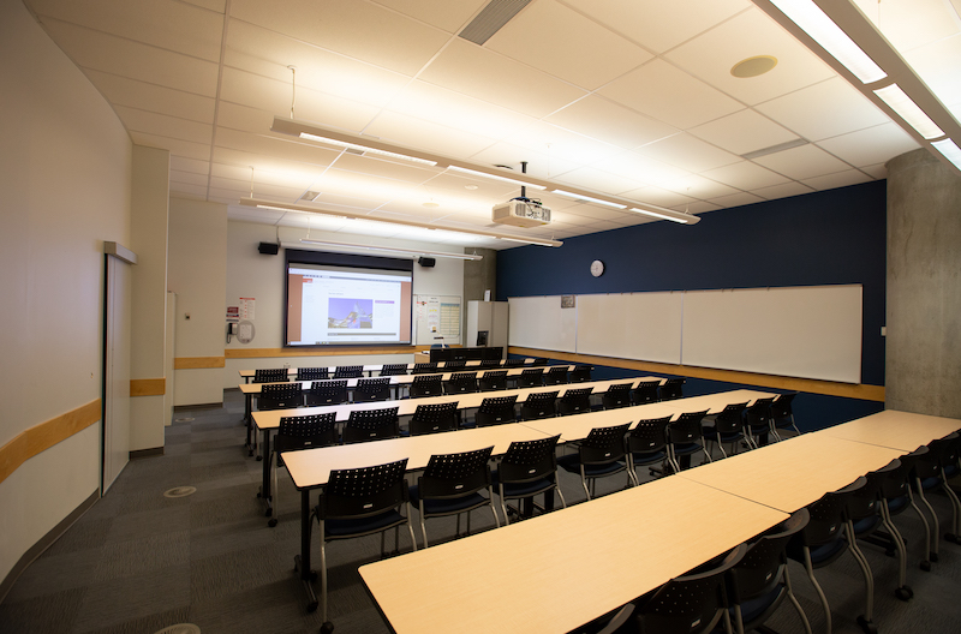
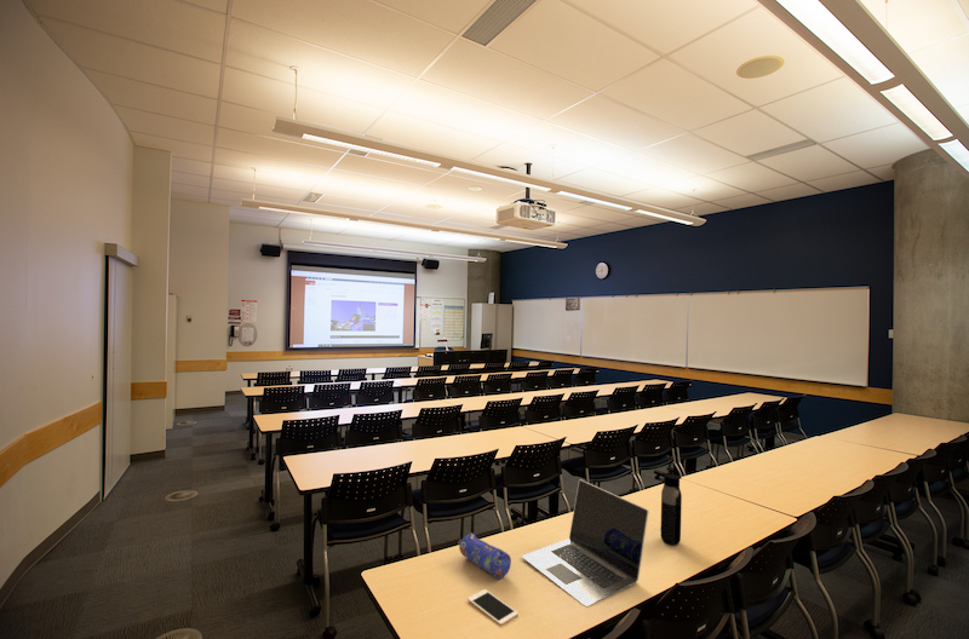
+ laptop (583, 534)
+ water bottle (671, 508)
+ cell phone (492, 605)
+ pencil case (483, 553)
